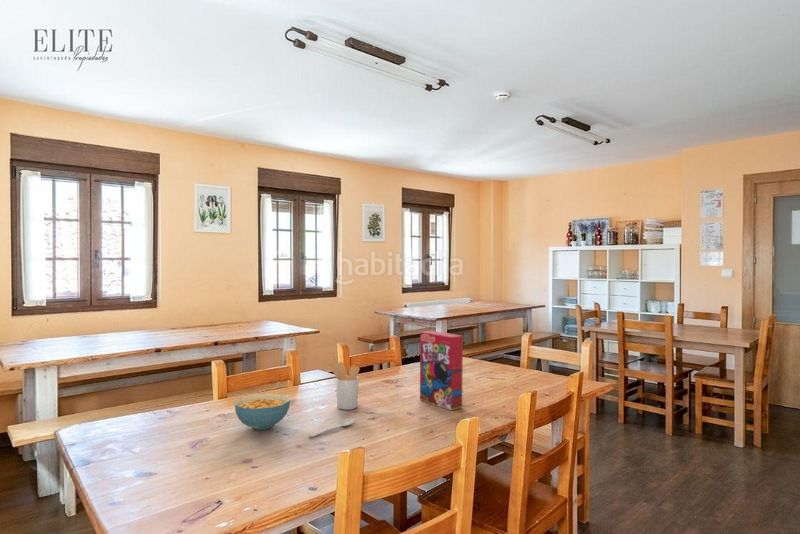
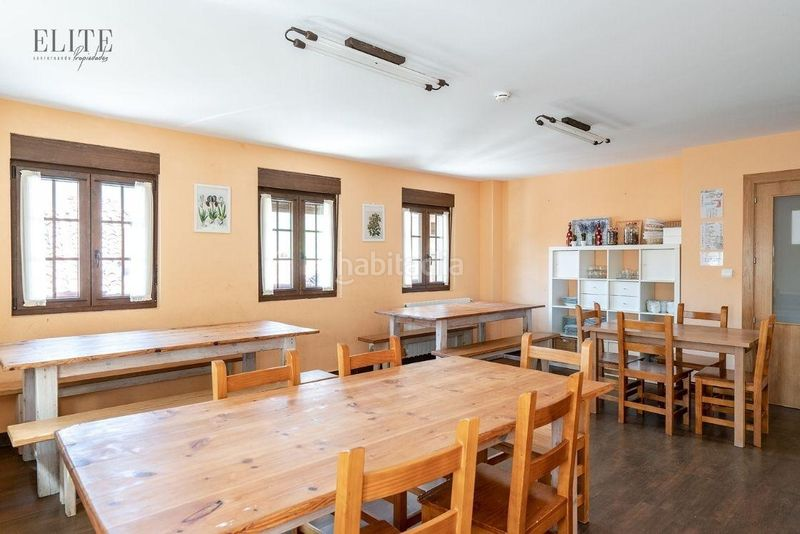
- spoon (333, 427)
- utensil holder (343, 384)
- cereal bowl (262, 413)
- cereal box (440, 368)
